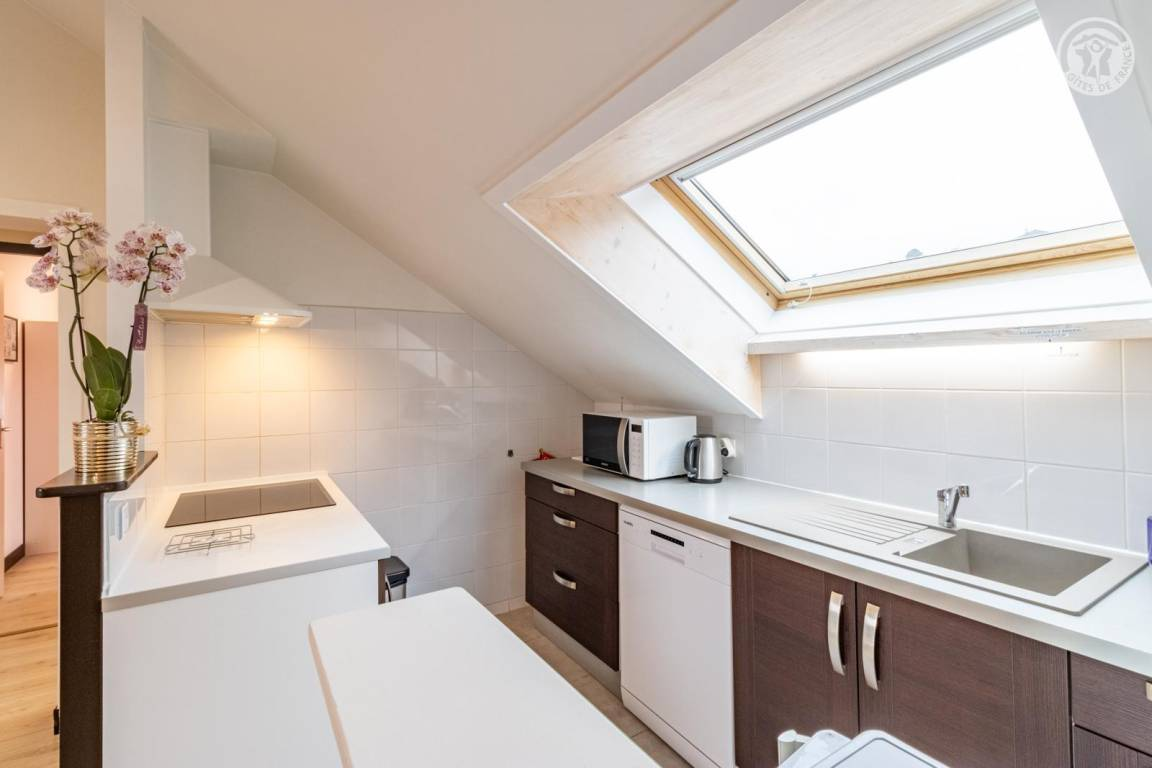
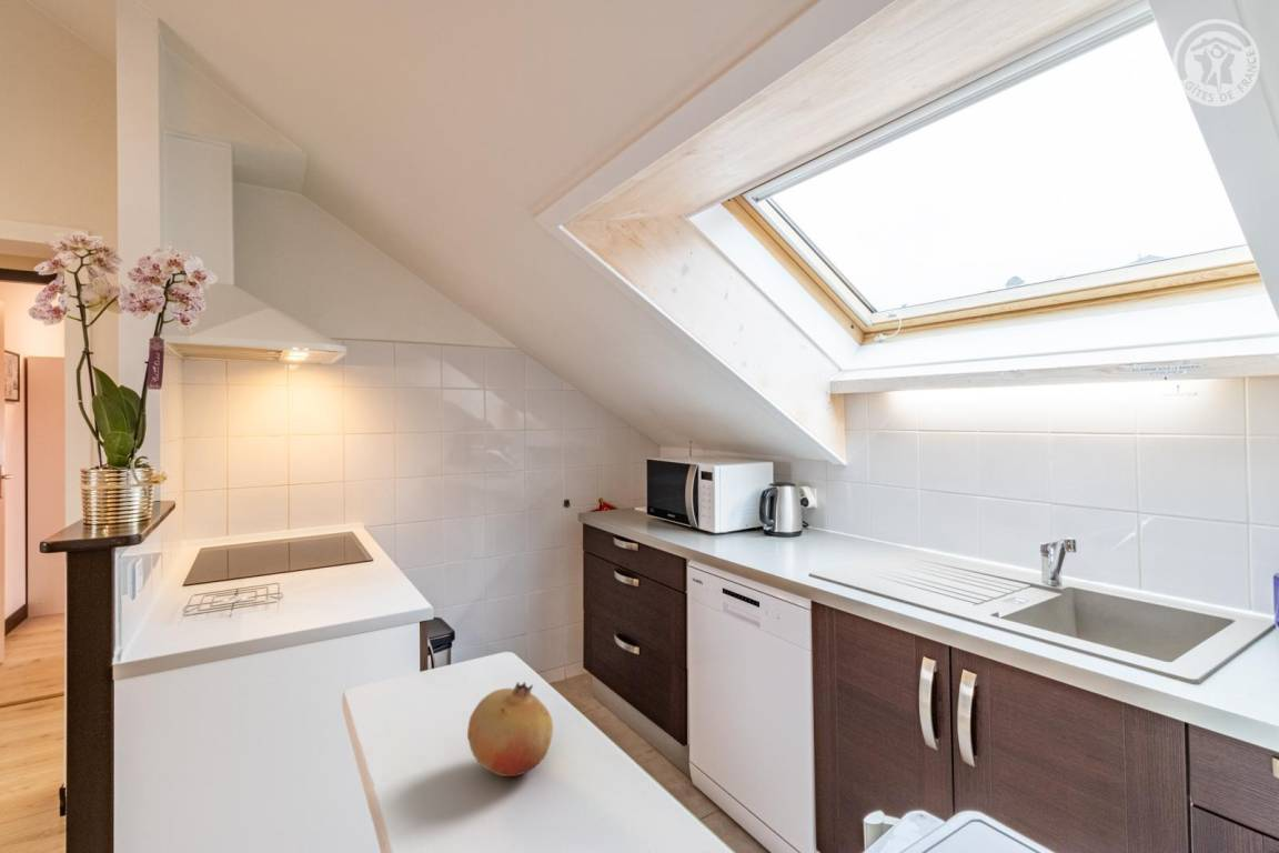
+ fruit (511, 724)
